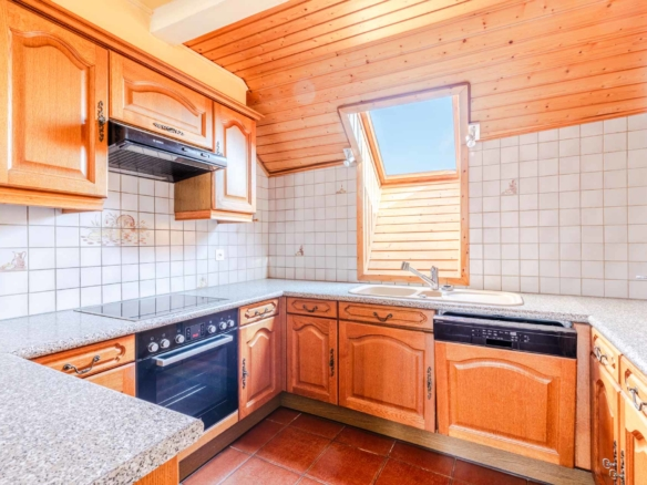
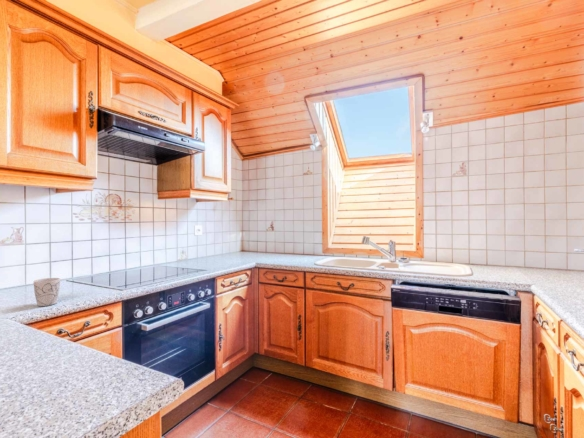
+ mug (46, 291)
